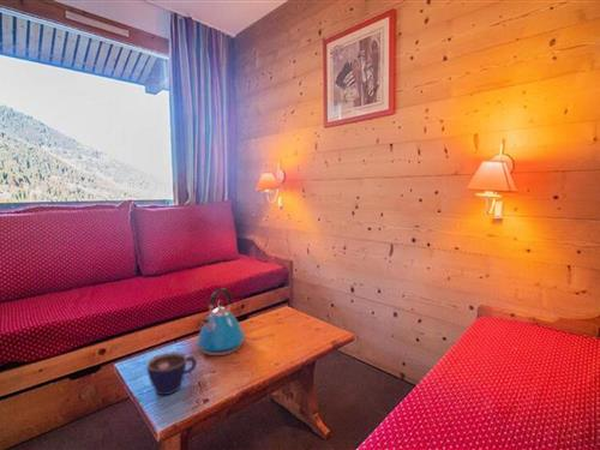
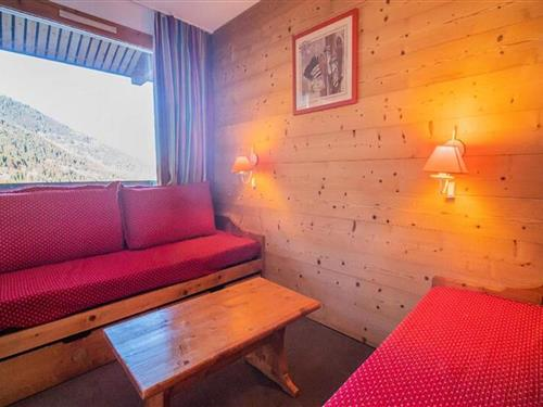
- cup (173, 371)
- kettle (221, 317)
